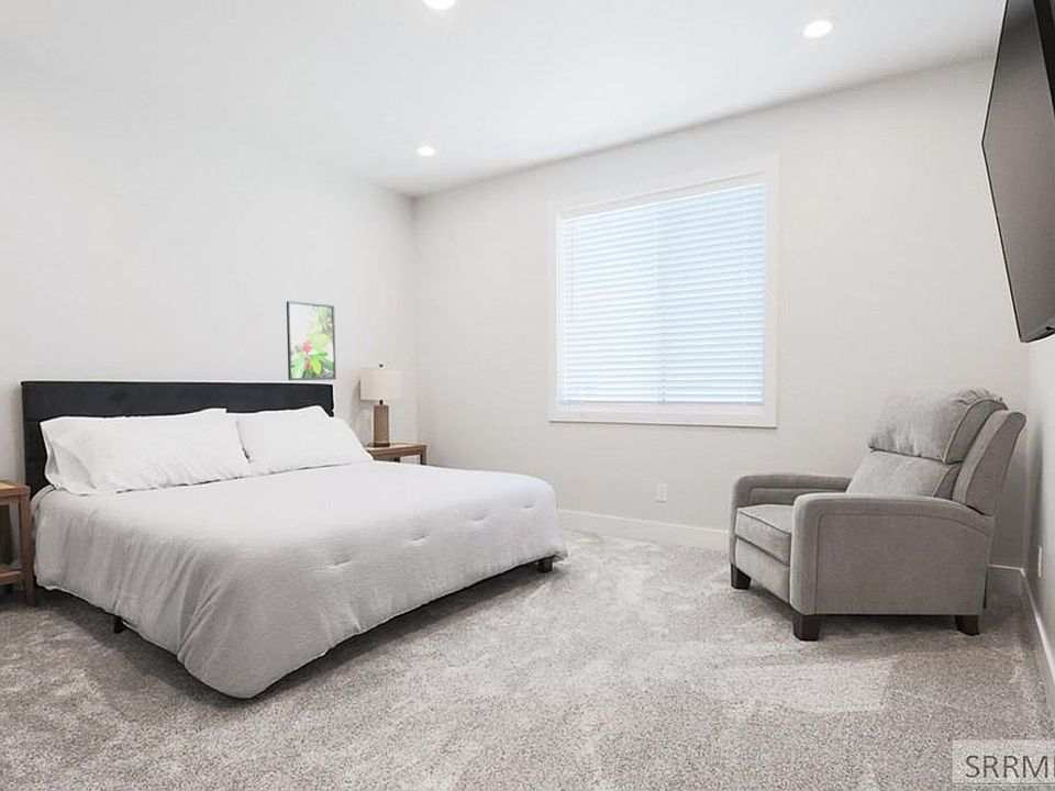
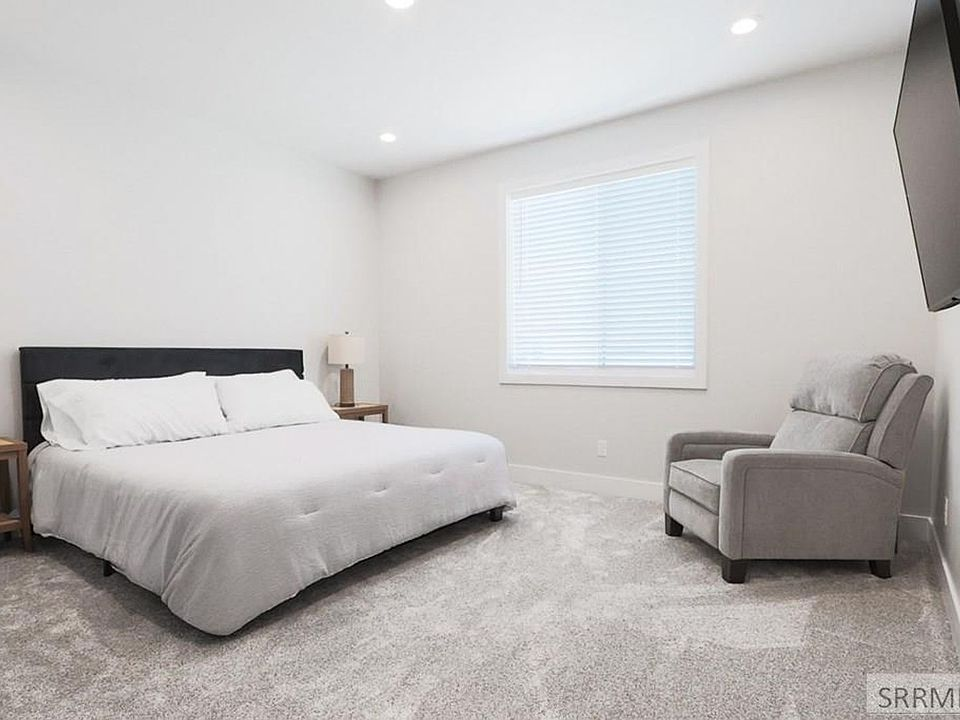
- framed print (311, 342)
